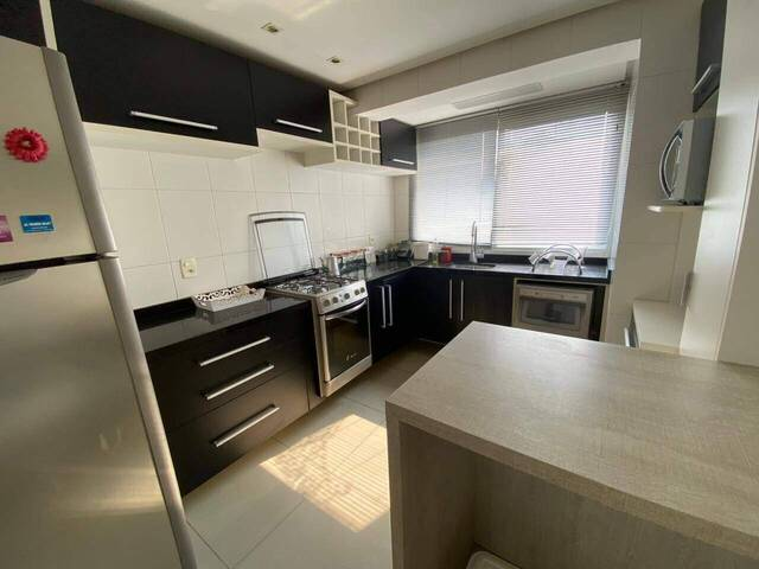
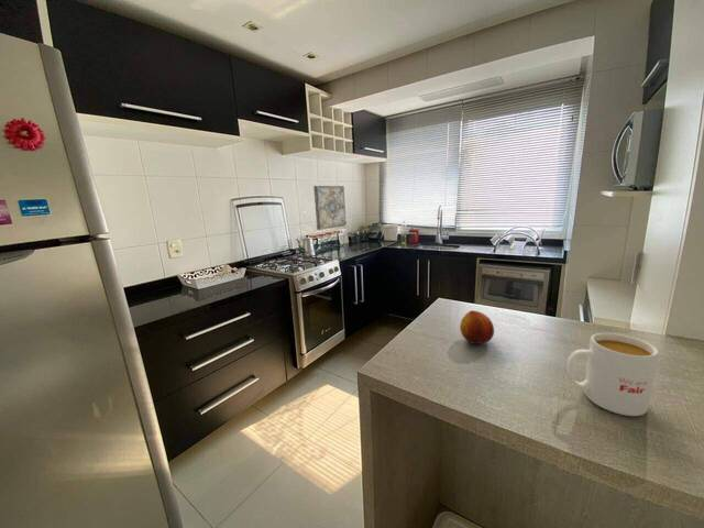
+ mug (606, 371)
+ fruit (476, 326)
+ wall art (330, 207)
